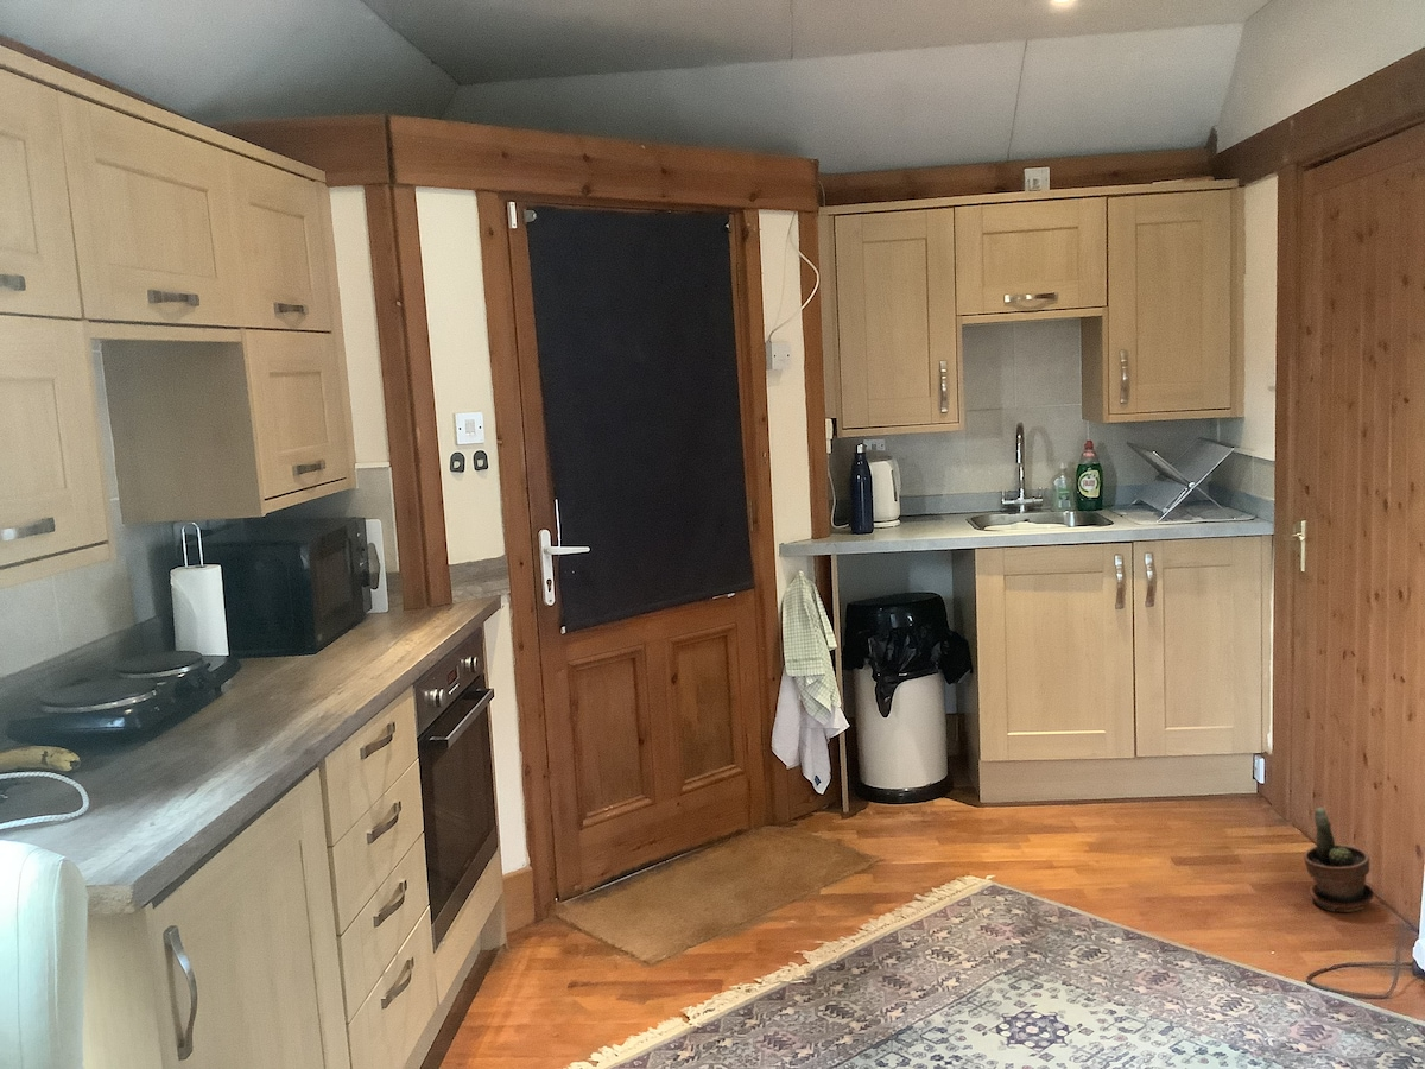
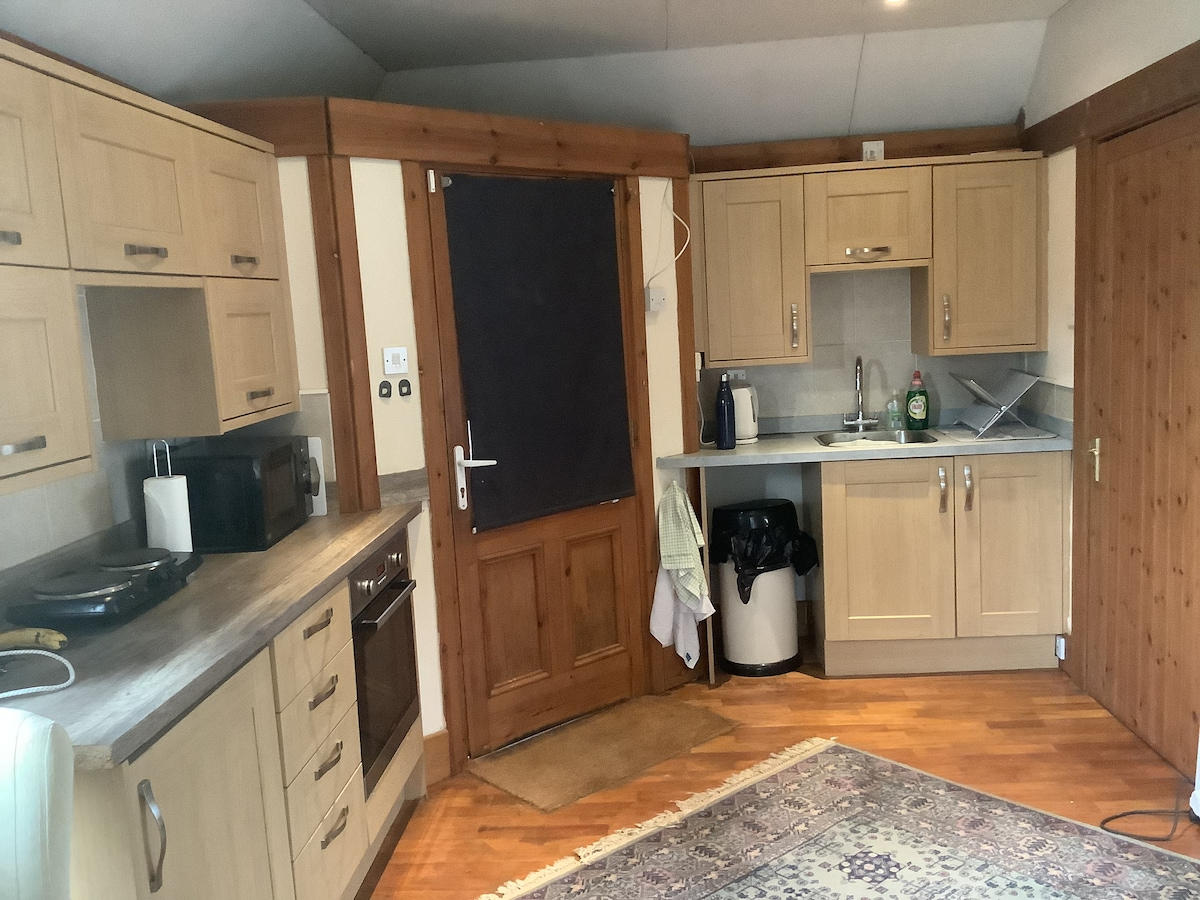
- potted plant (1338, 859)
